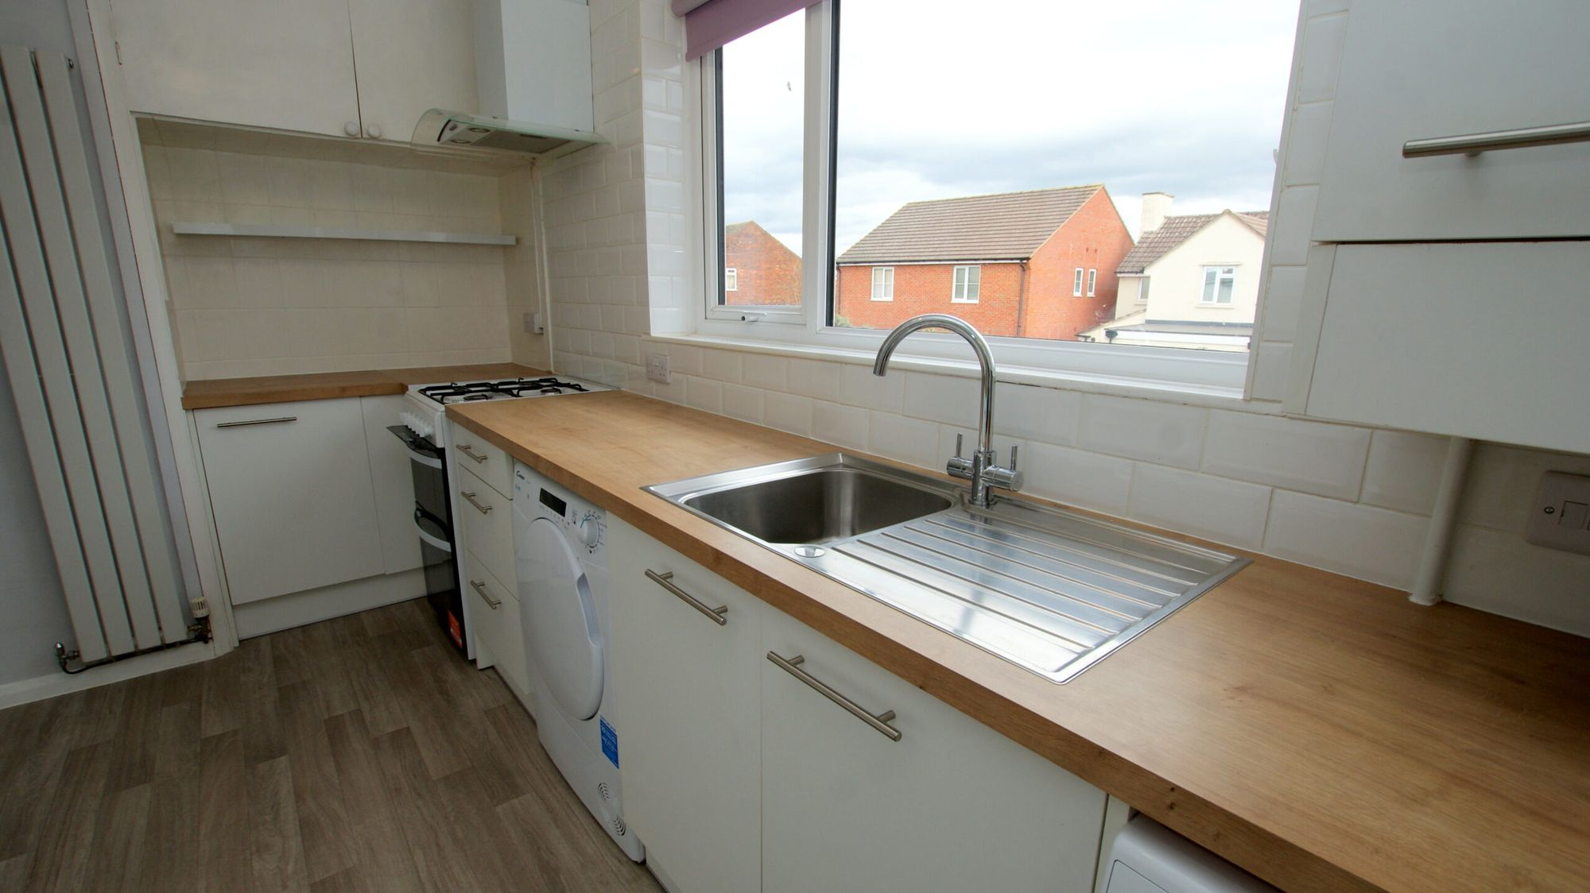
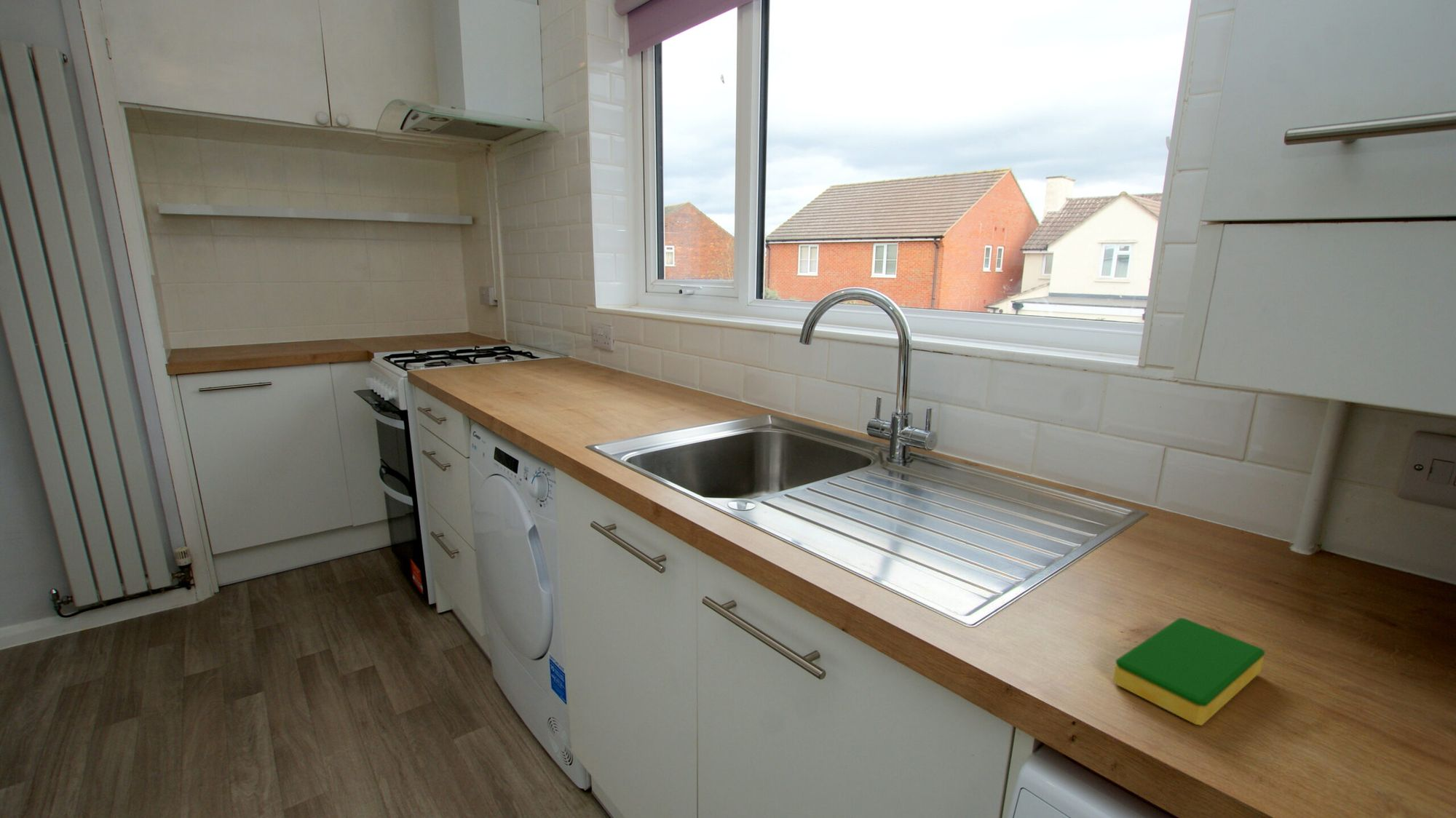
+ dish sponge (1190, 666)
